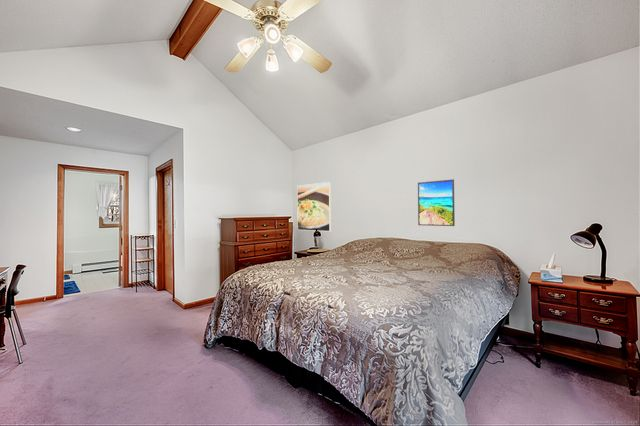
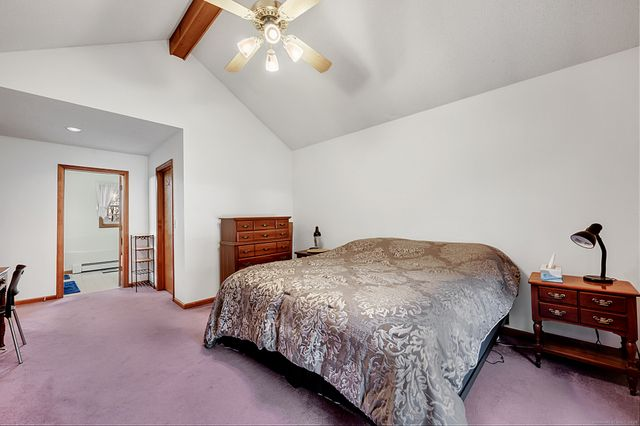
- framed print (435, 203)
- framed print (313, 207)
